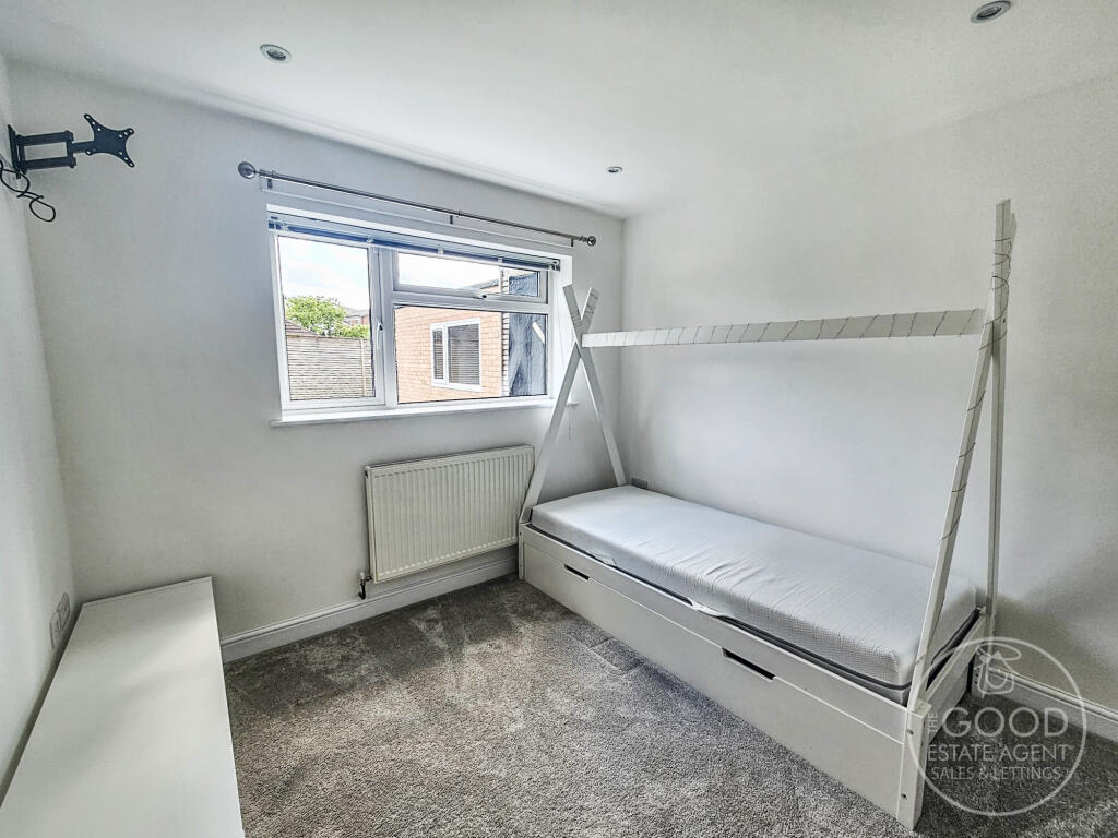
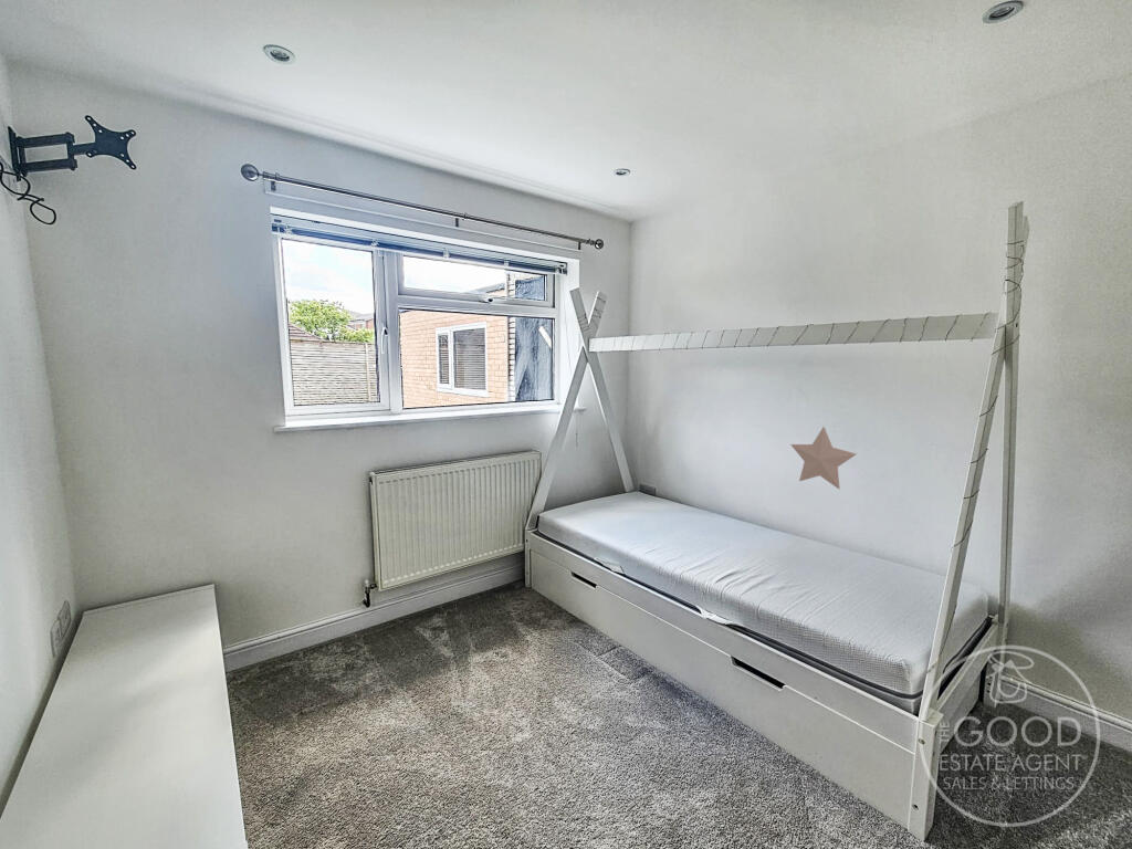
+ decorative star (820, 455)
